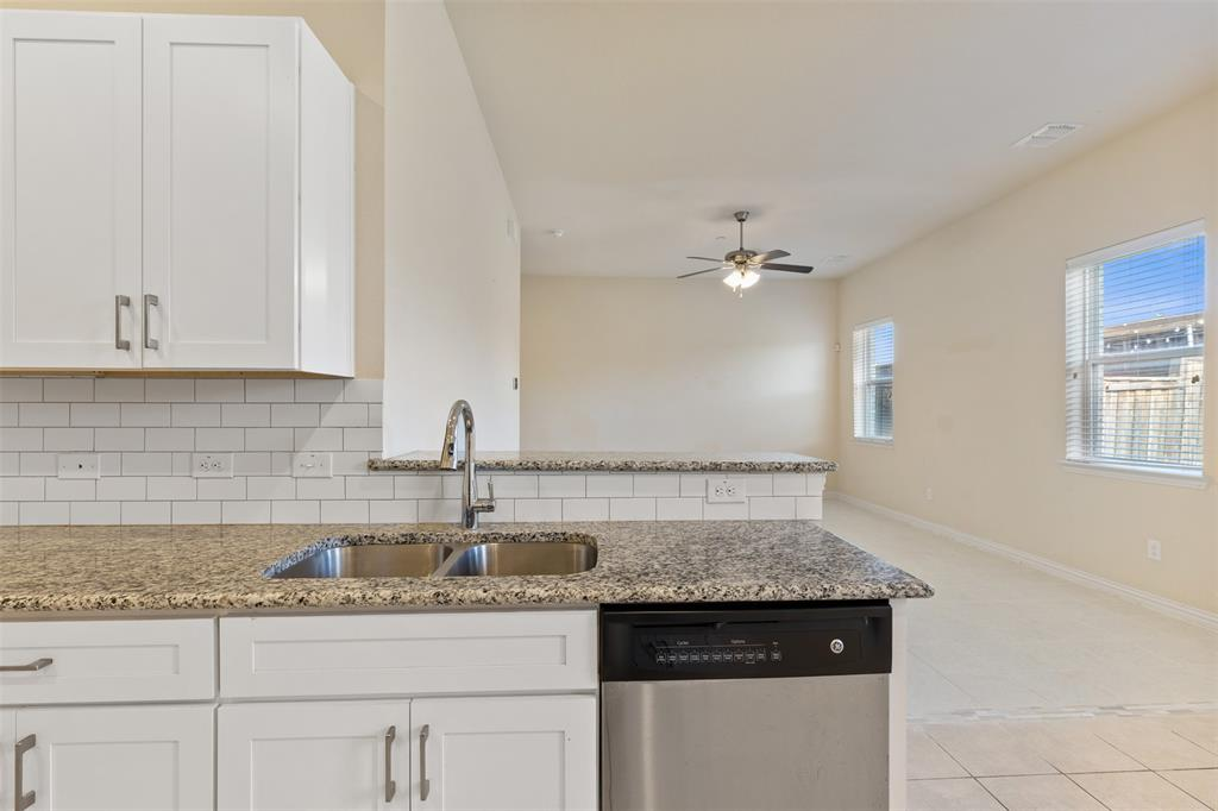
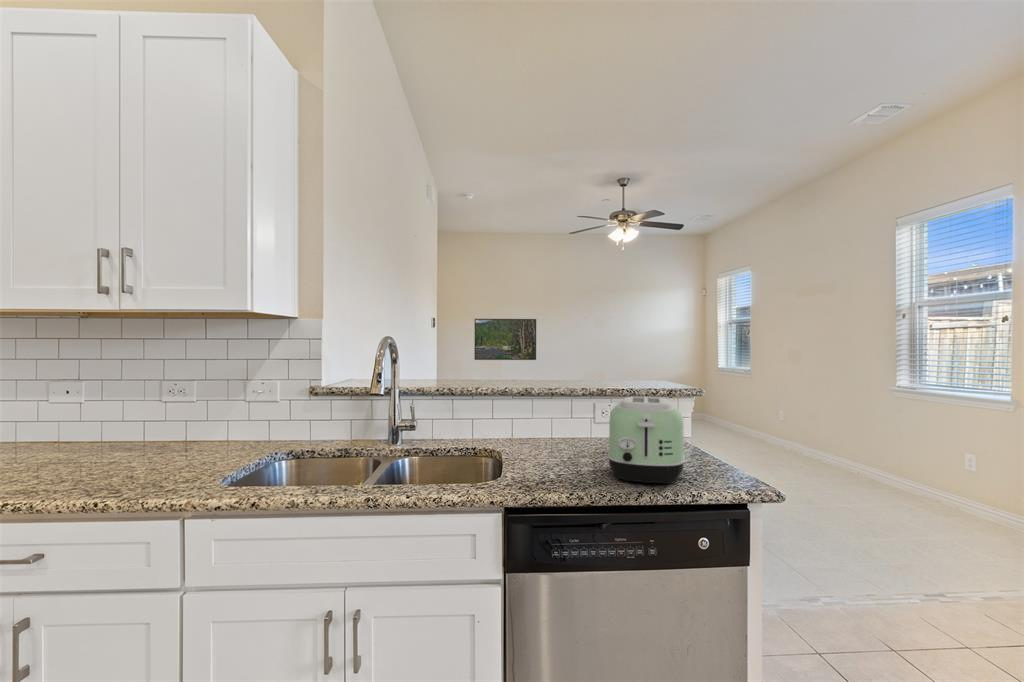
+ toaster (645, 437)
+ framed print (505, 339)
